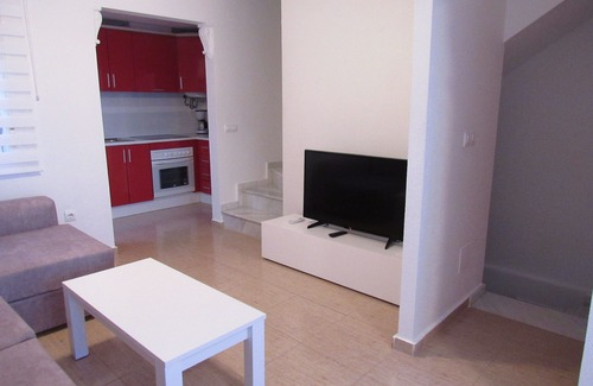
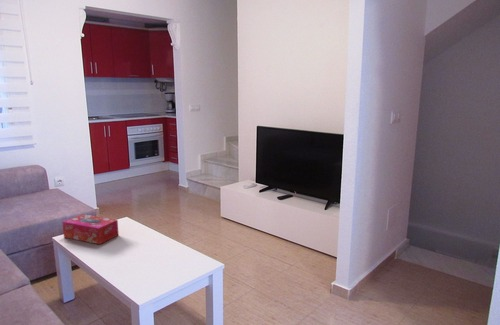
+ tissue box (90, 228)
